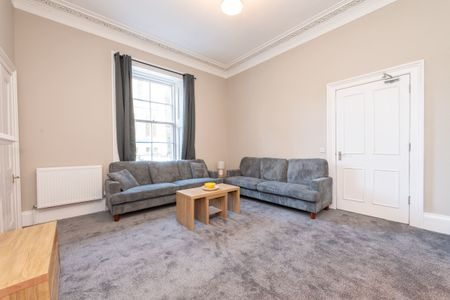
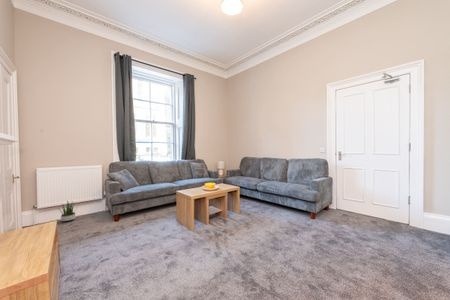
+ potted plant (68, 210)
